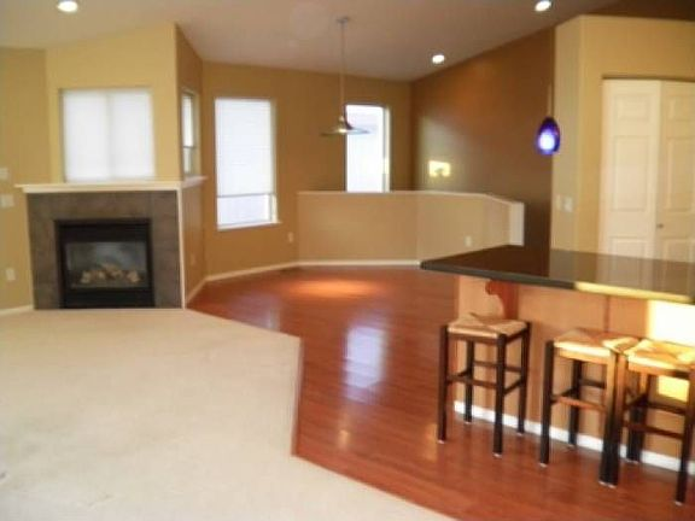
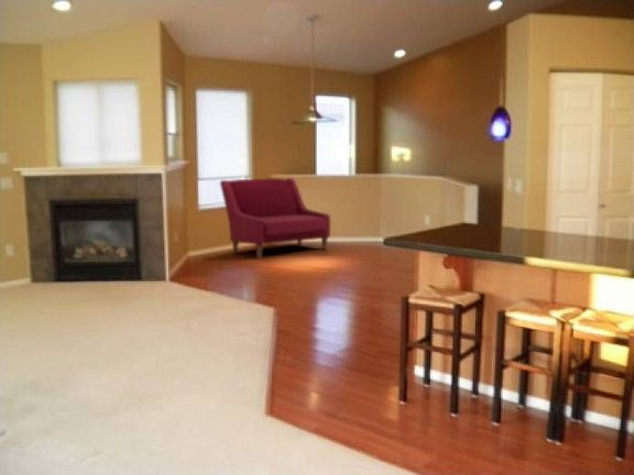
+ sofa (276, 214)
